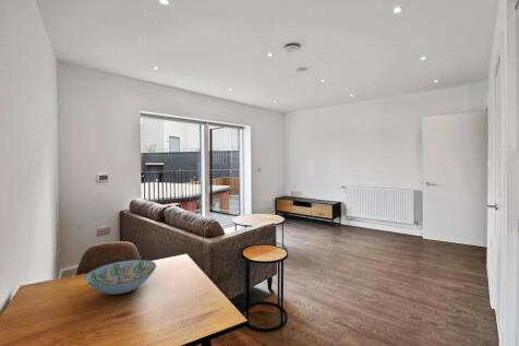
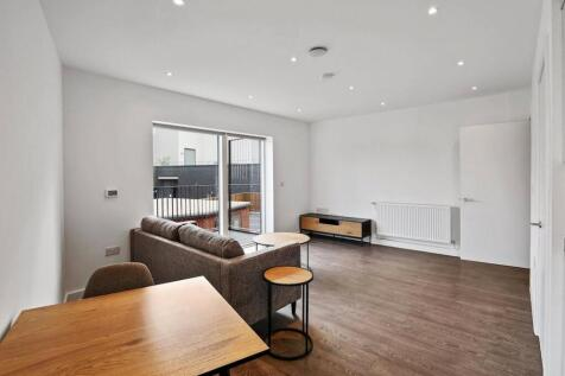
- decorative bowl (122, 279)
